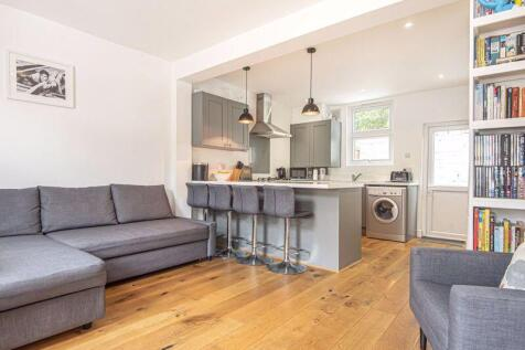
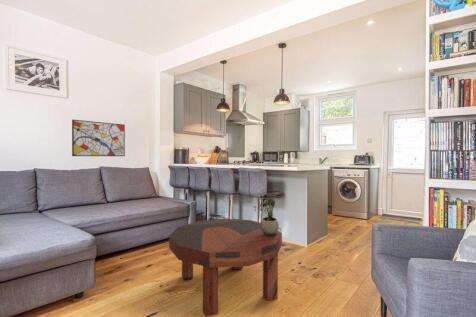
+ coffee table (226, 259)
+ potted plant (266, 212)
+ wall art (100, 139)
